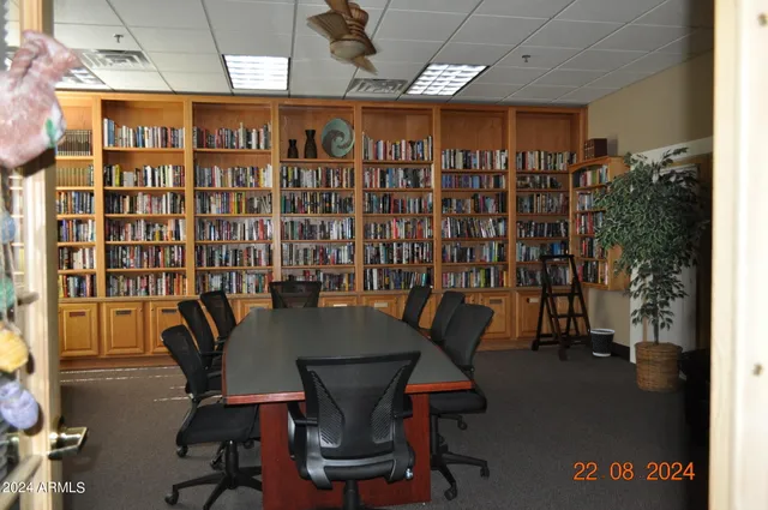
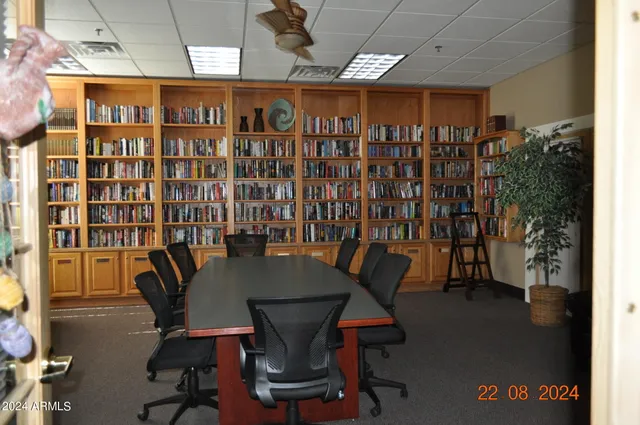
- wastebasket (601, 342)
